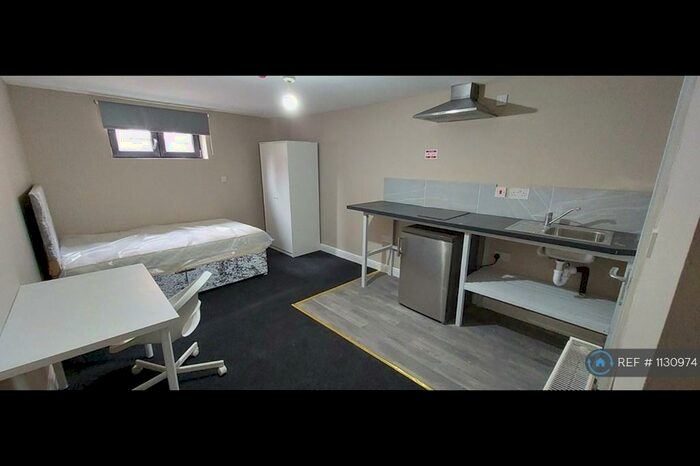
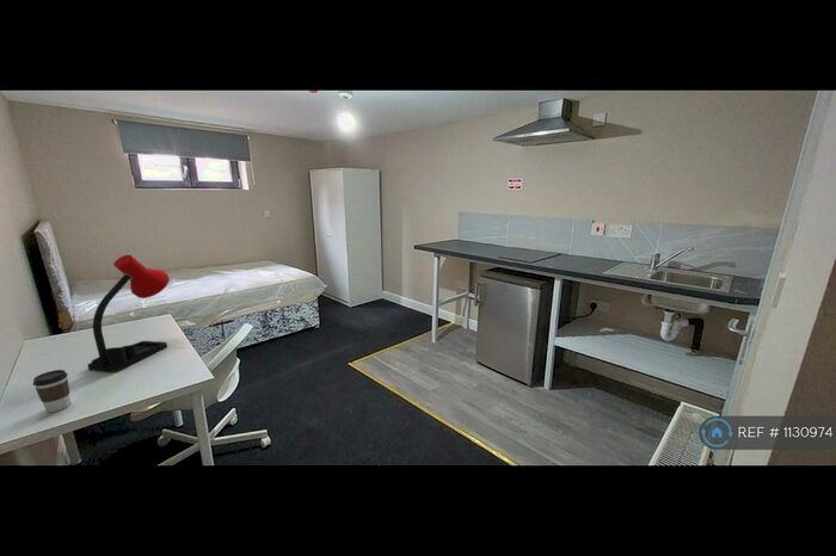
+ desk lamp (135, 295)
+ coffee cup (54, 390)
